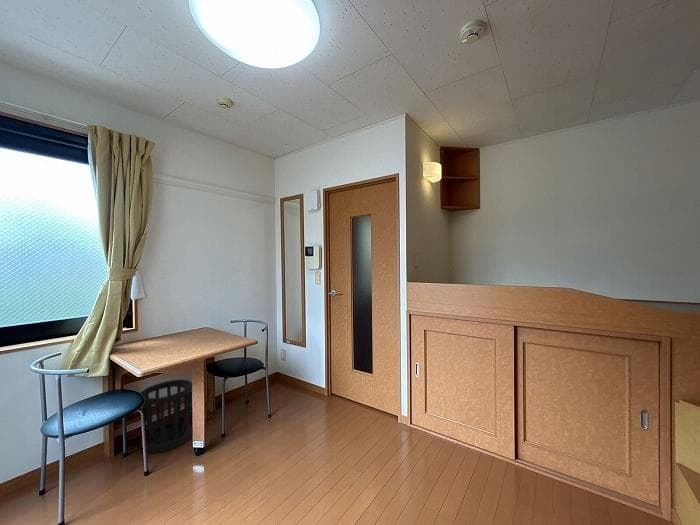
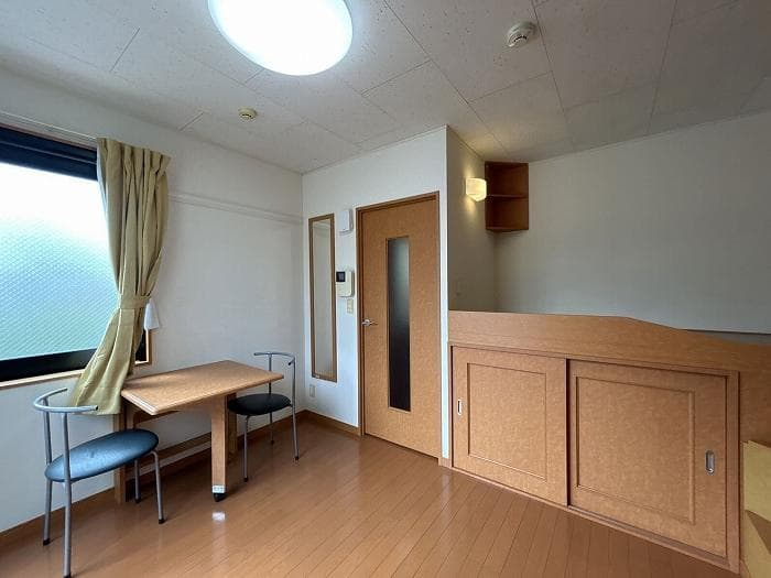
- wastebasket (168, 414)
